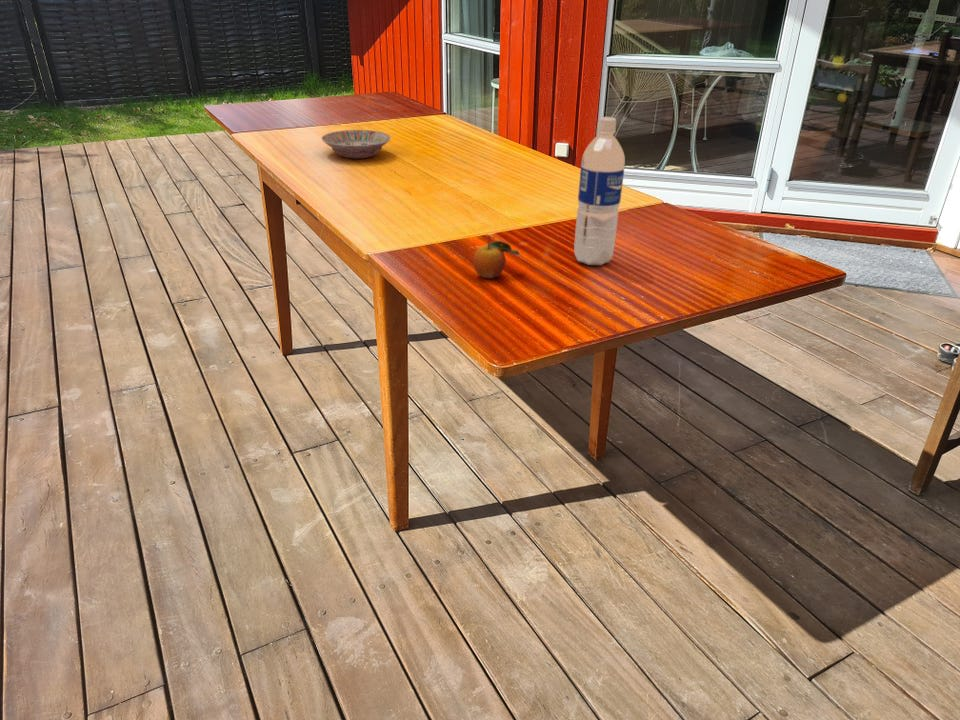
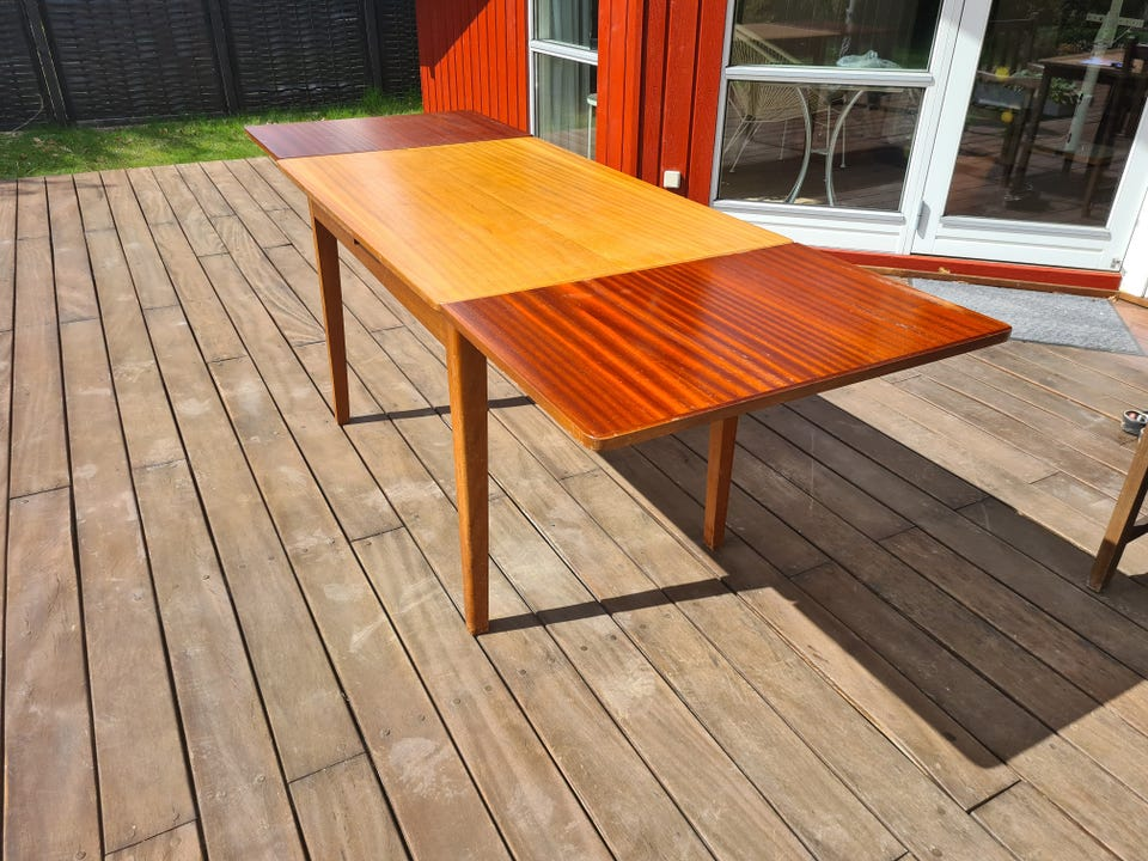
- fruit (498, 254)
- water bottle (599, 193)
- bowl (356, 145)
